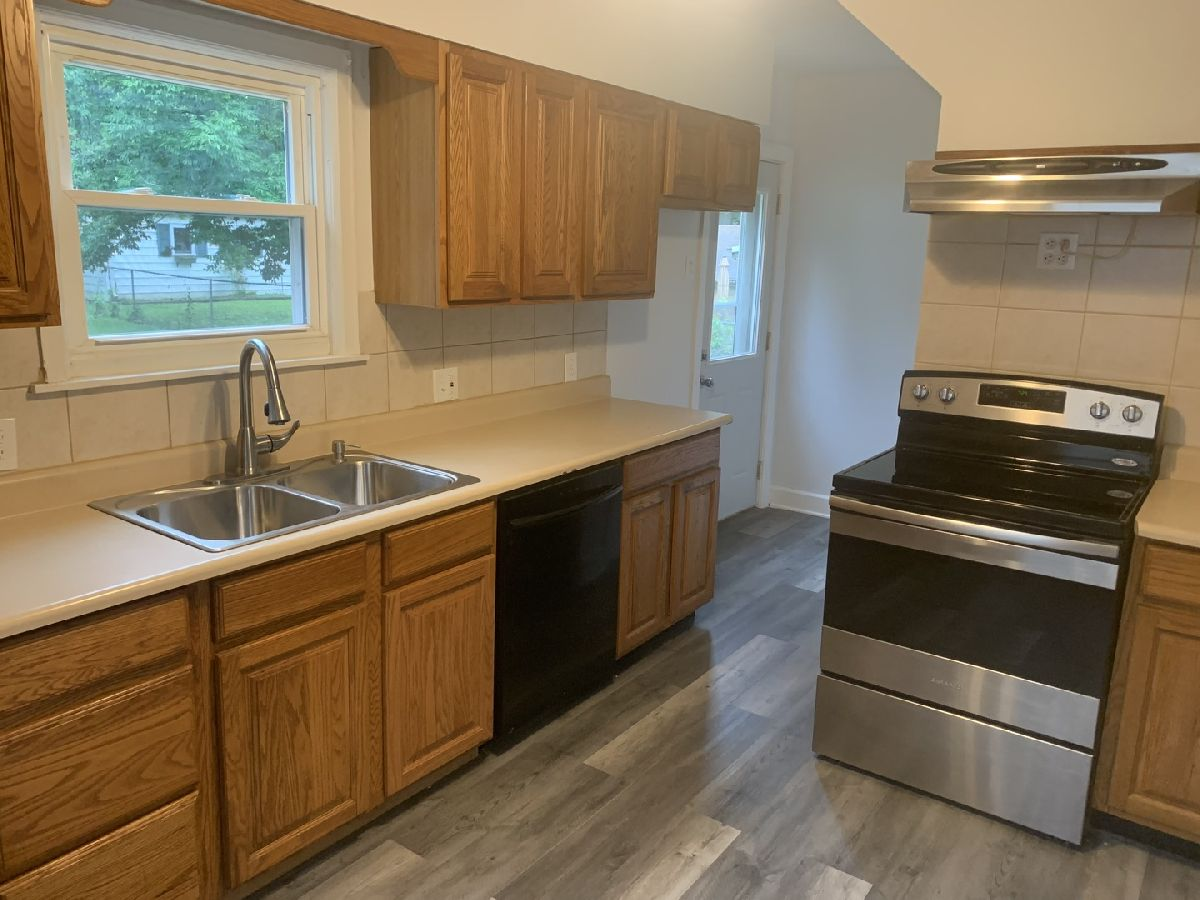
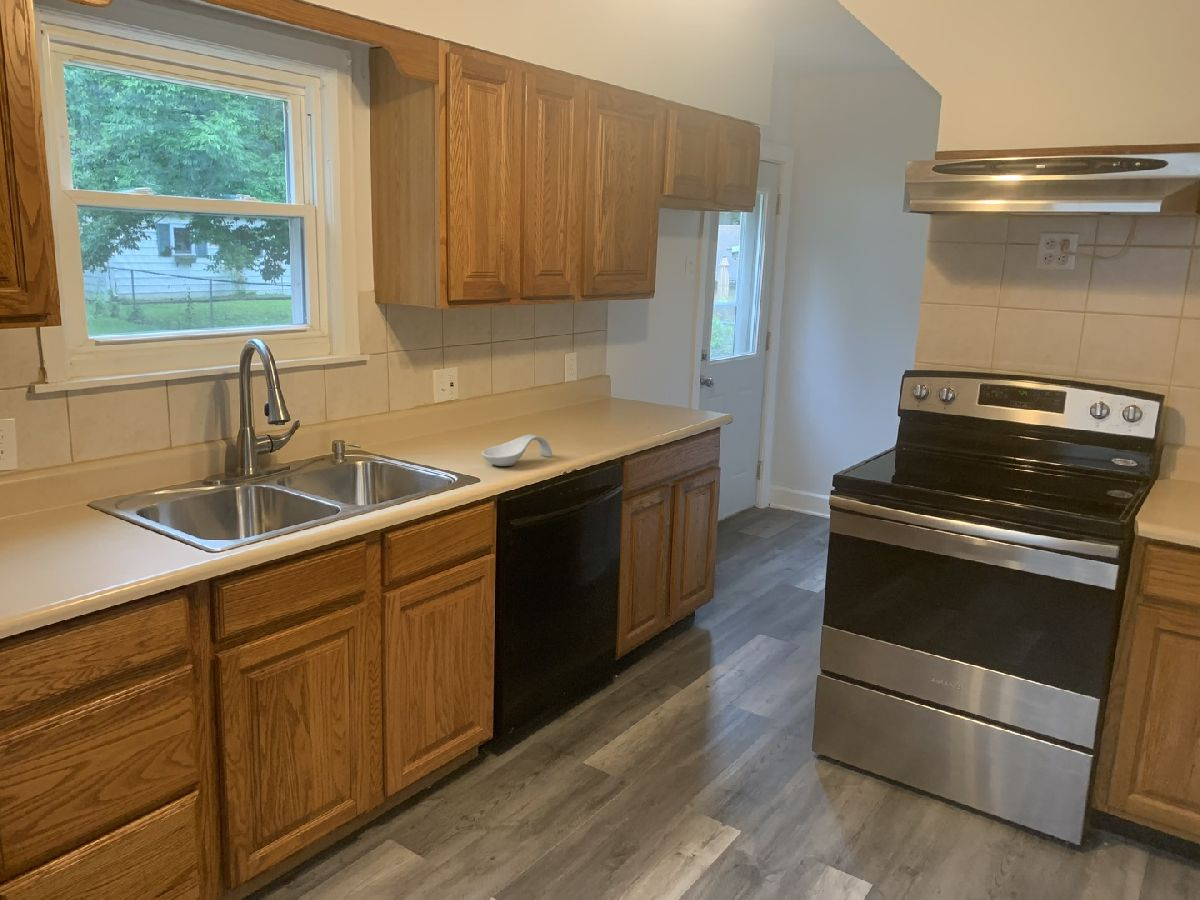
+ spoon rest (517, 449)
